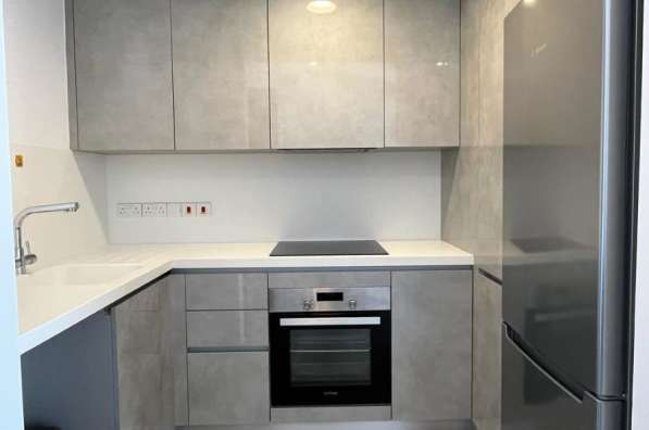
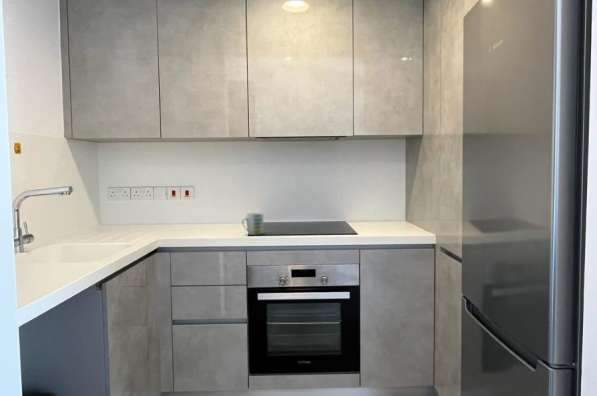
+ mug (252, 223)
